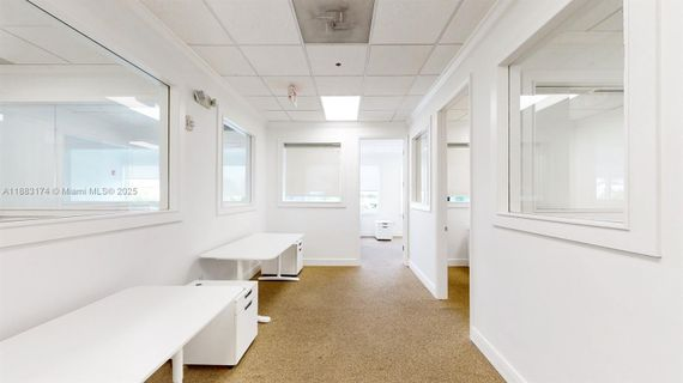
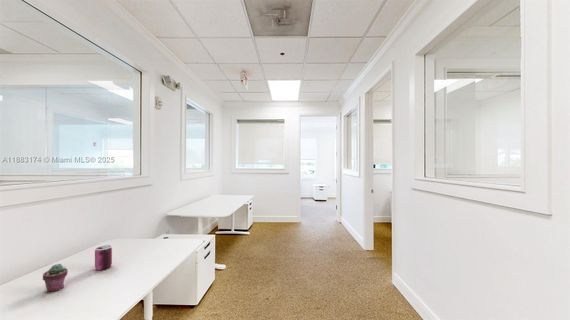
+ potted succulent (55, 276)
+ can (103, 257)
